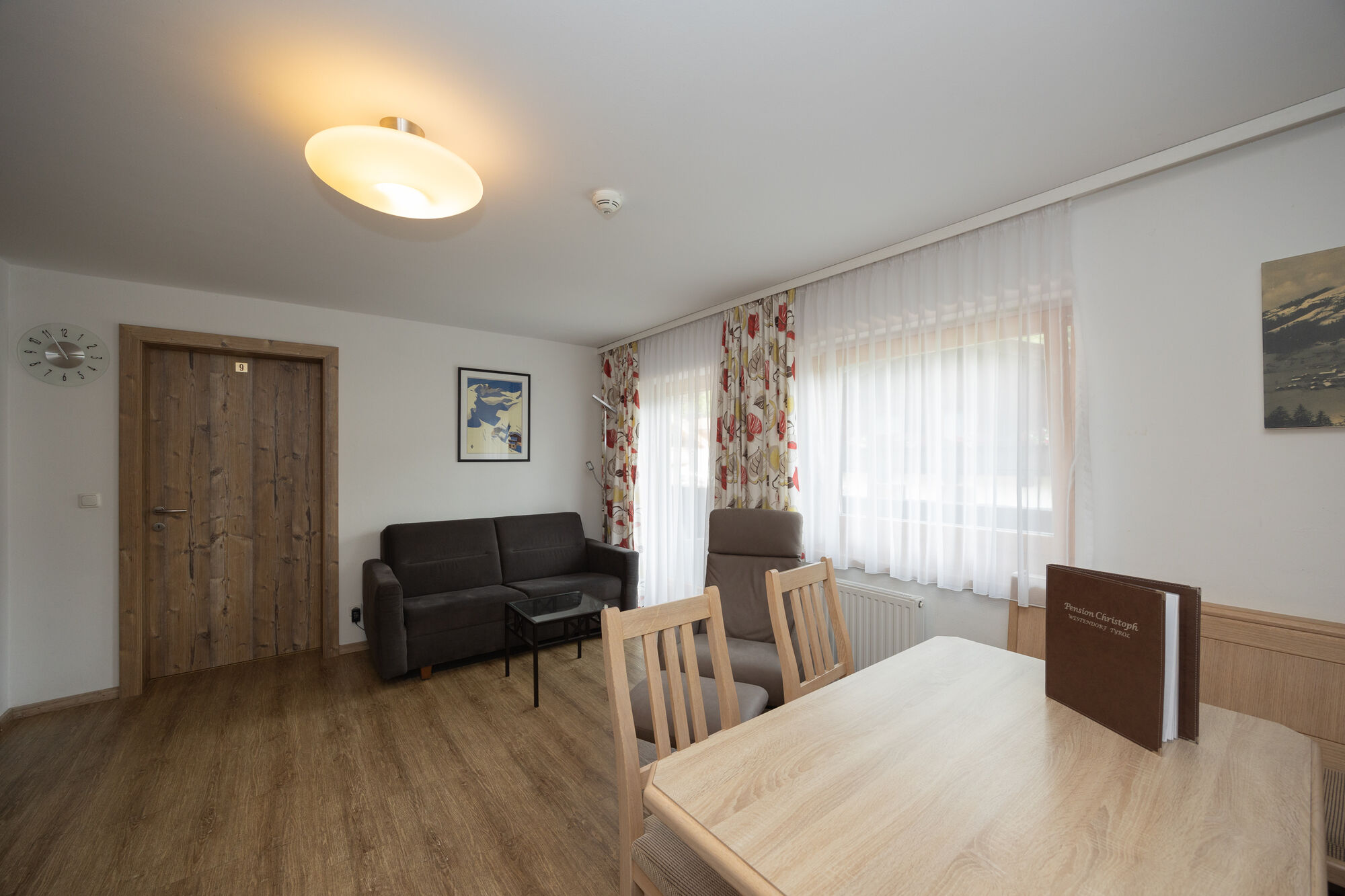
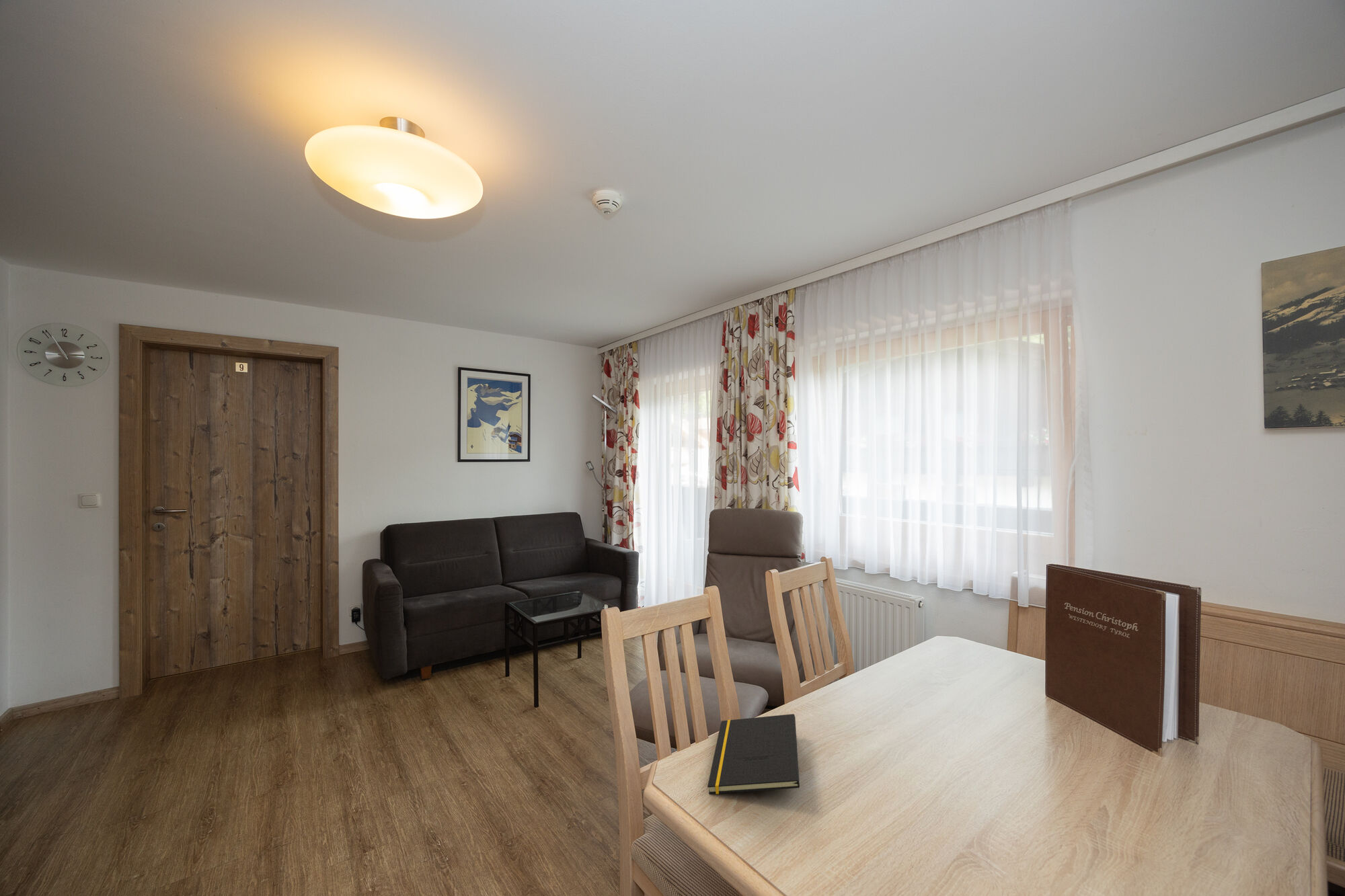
+ notepad (755, 750)
